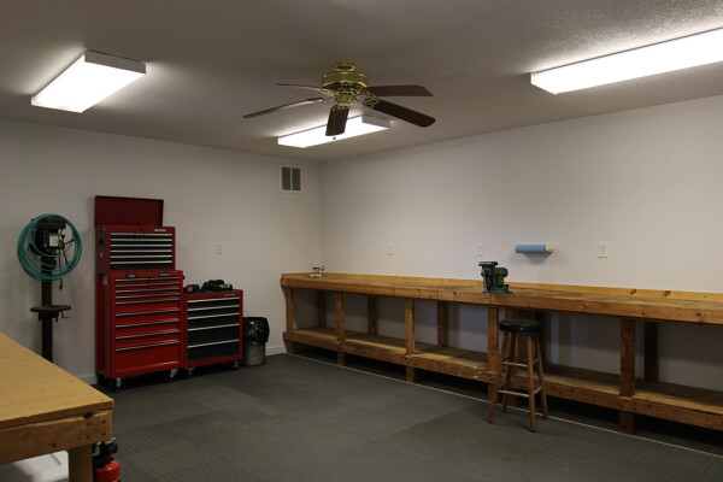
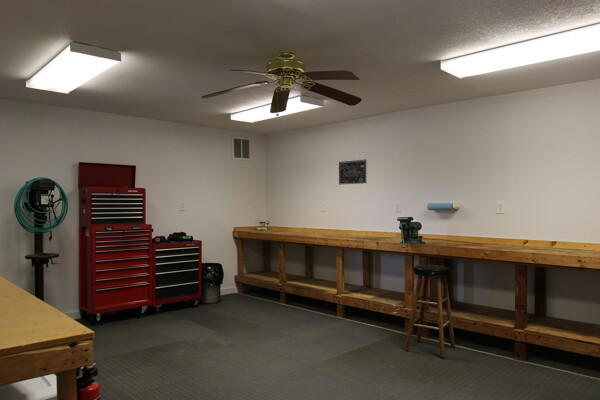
+ wall art (352, 172)
